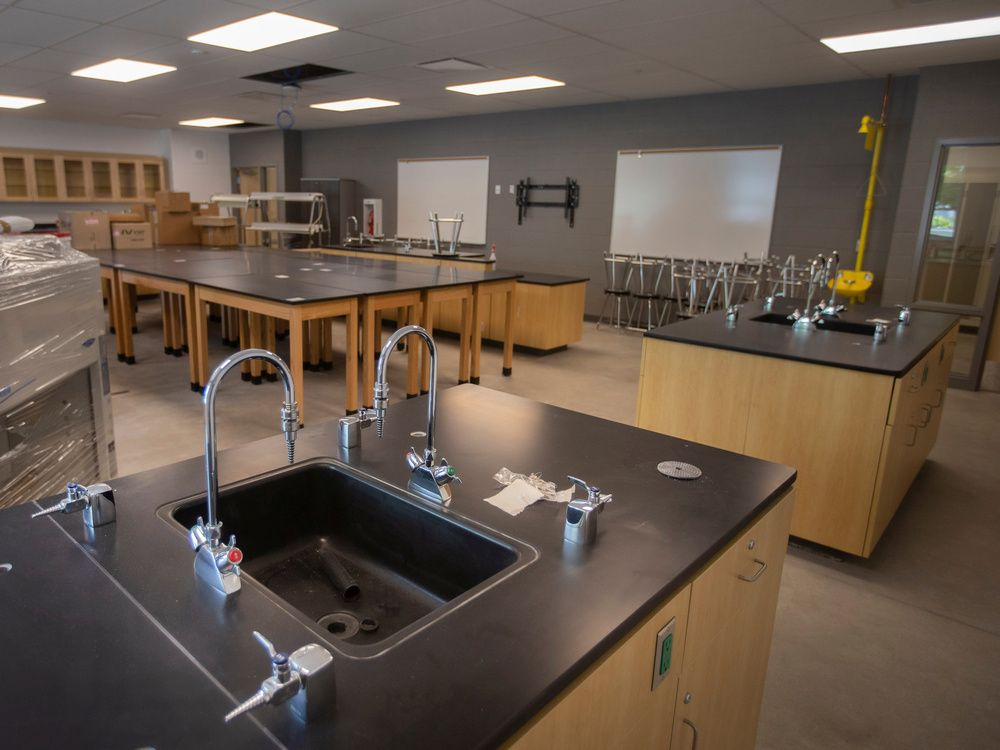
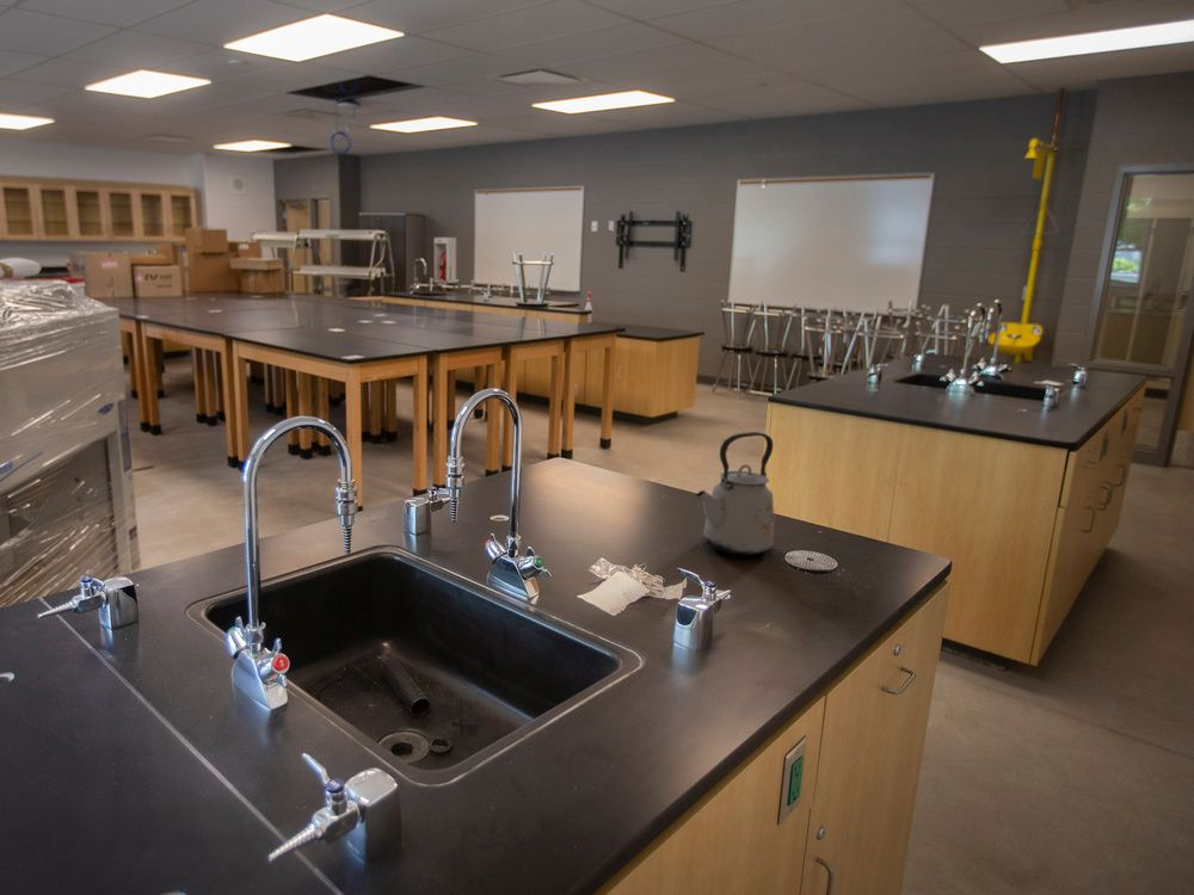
+ kettle (733, 493)
